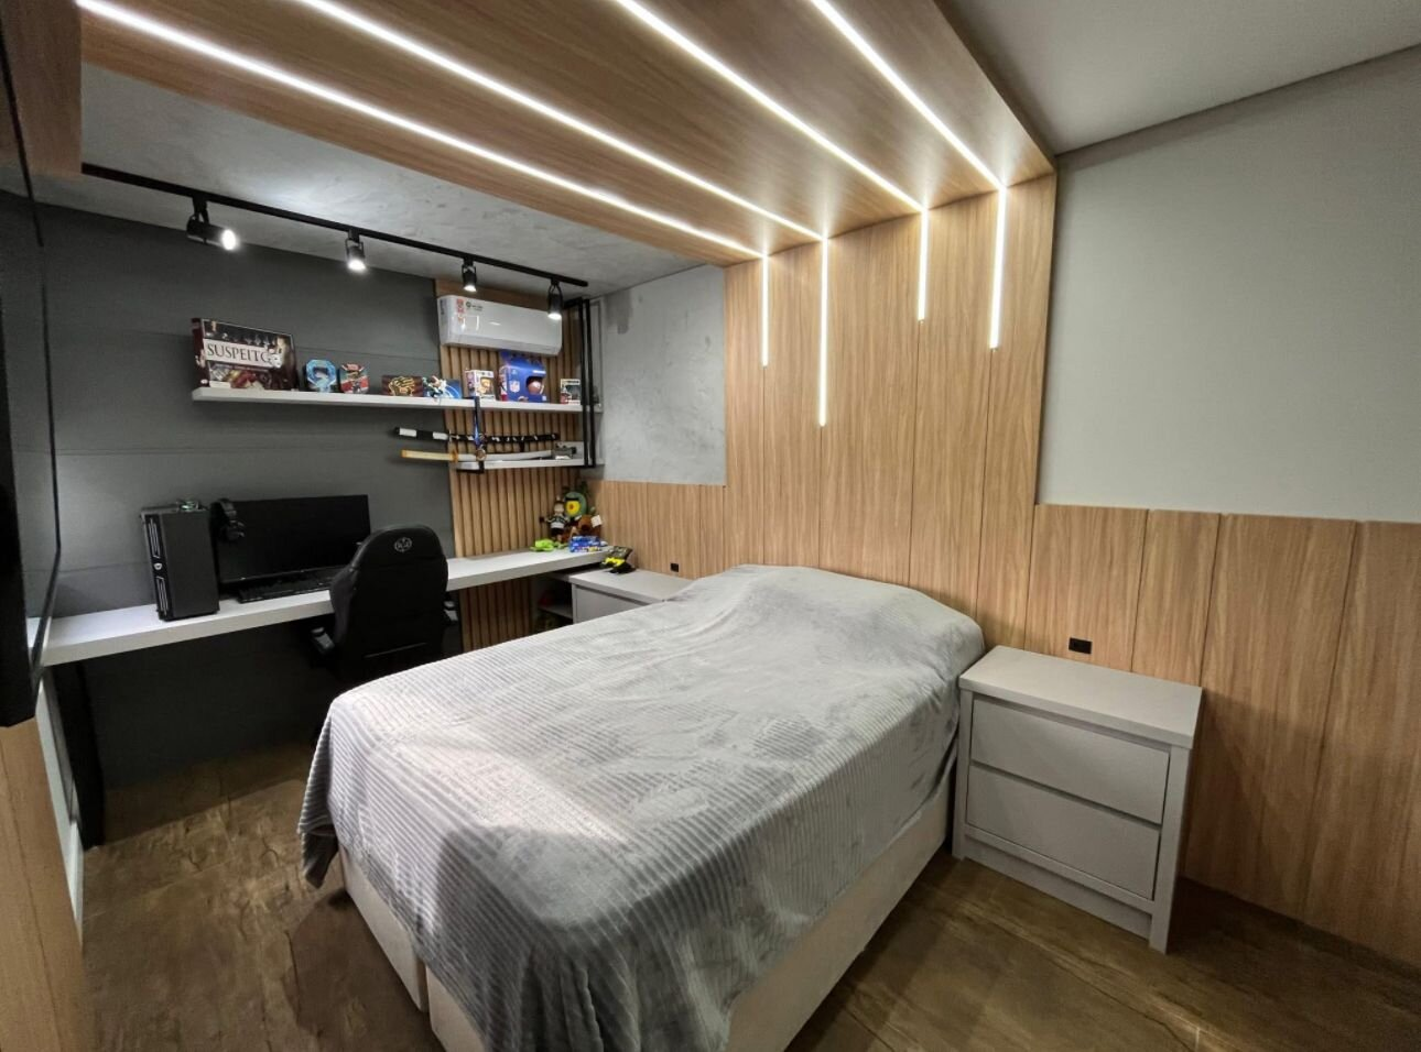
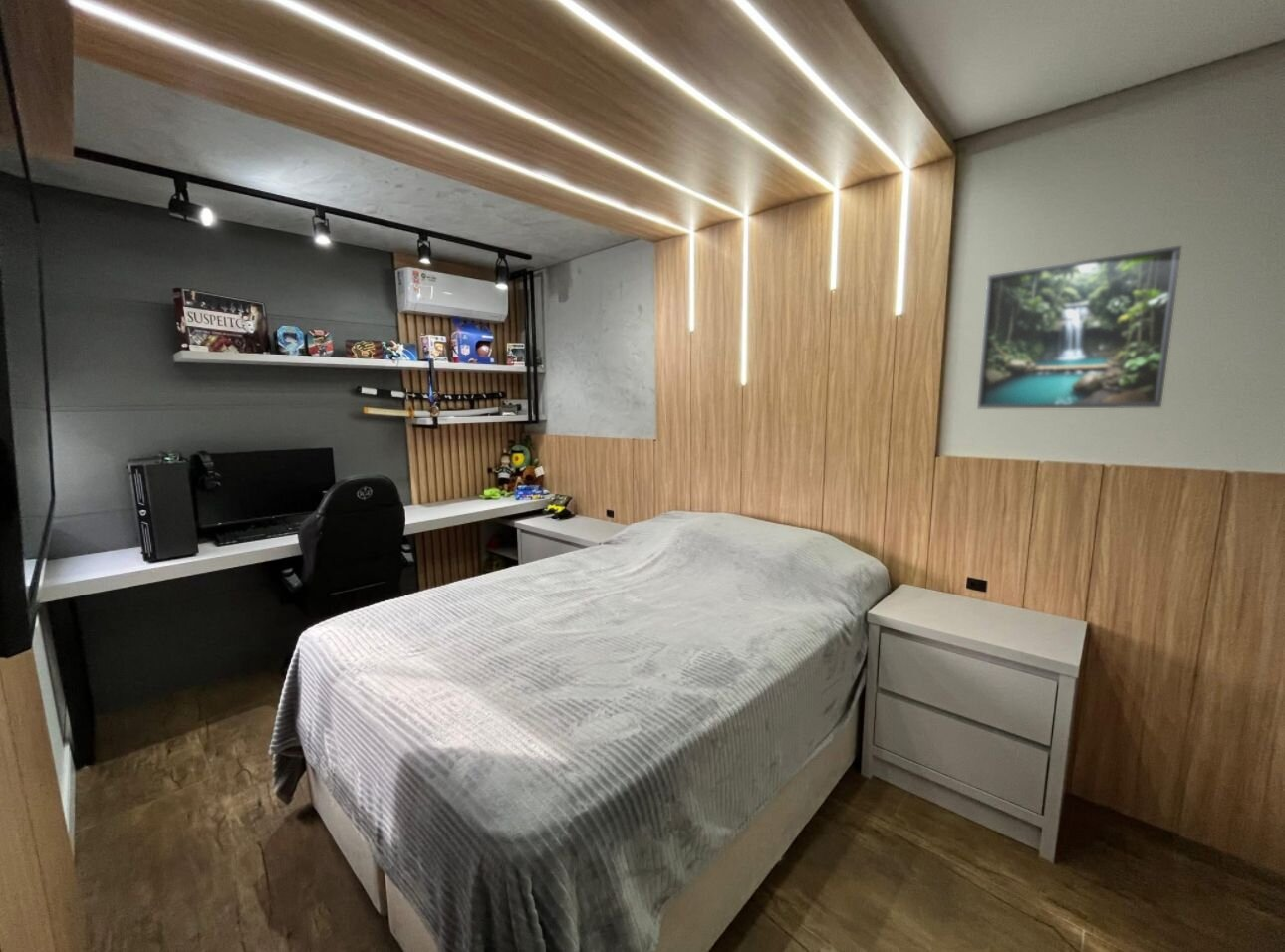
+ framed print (1067, 336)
